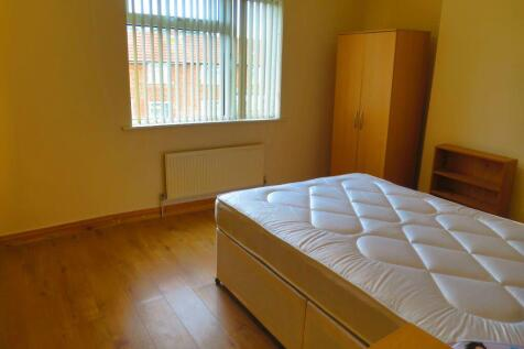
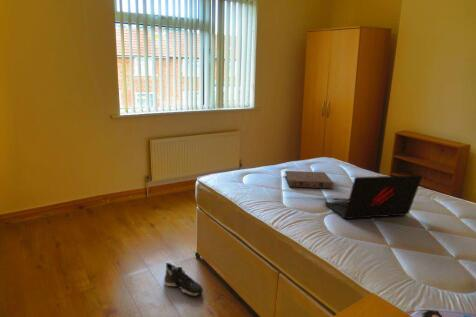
+ laptop (369, 190)
+ shoe (183, 278)
+ book (307, 179)
